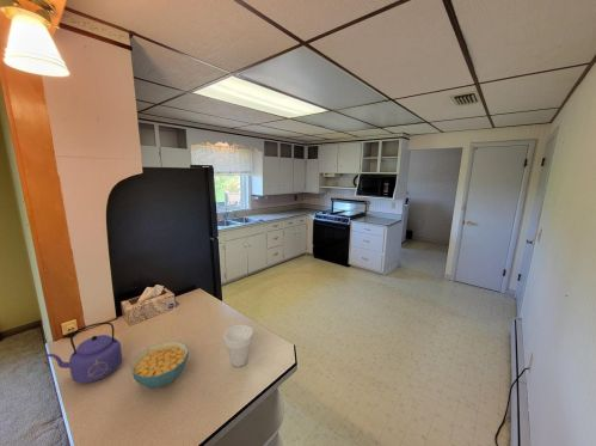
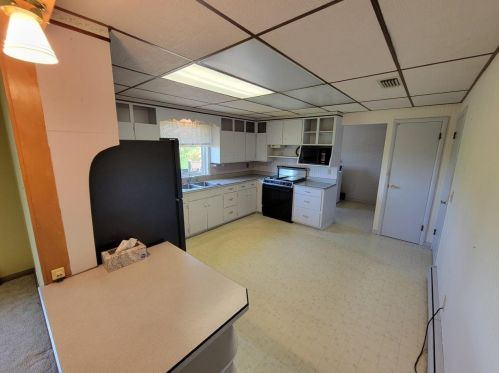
- cup (239, 347)
- kettle (86, 350)
- cereal bowl (161, 368)
